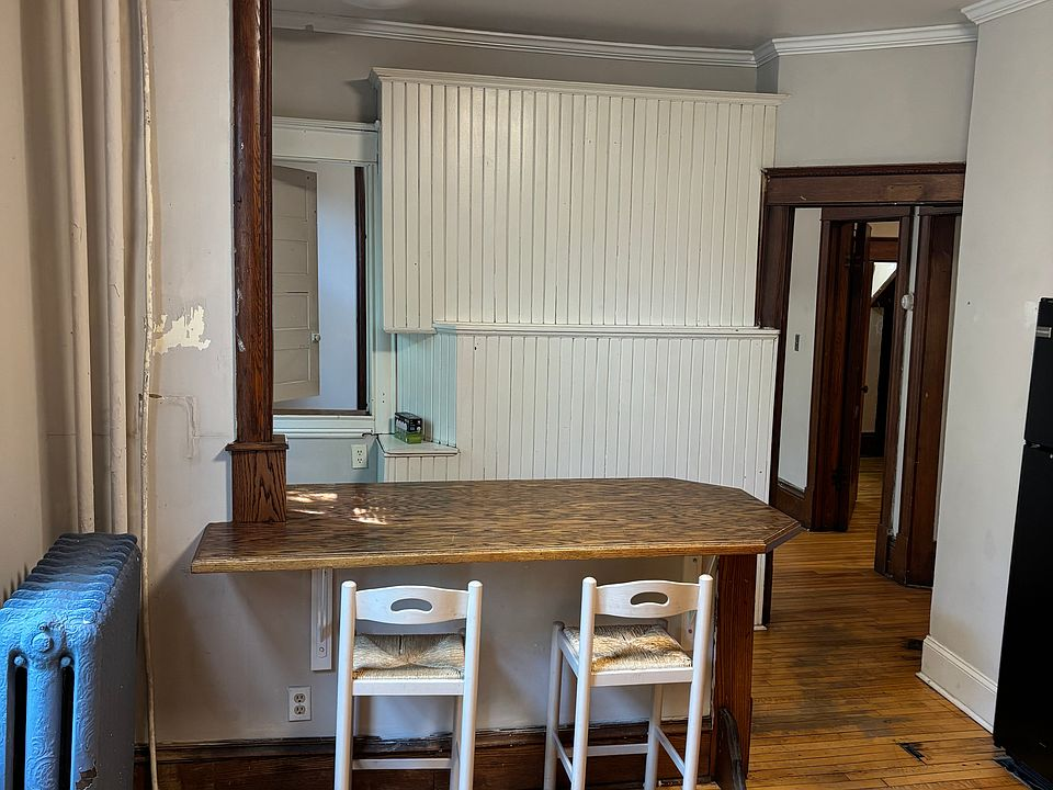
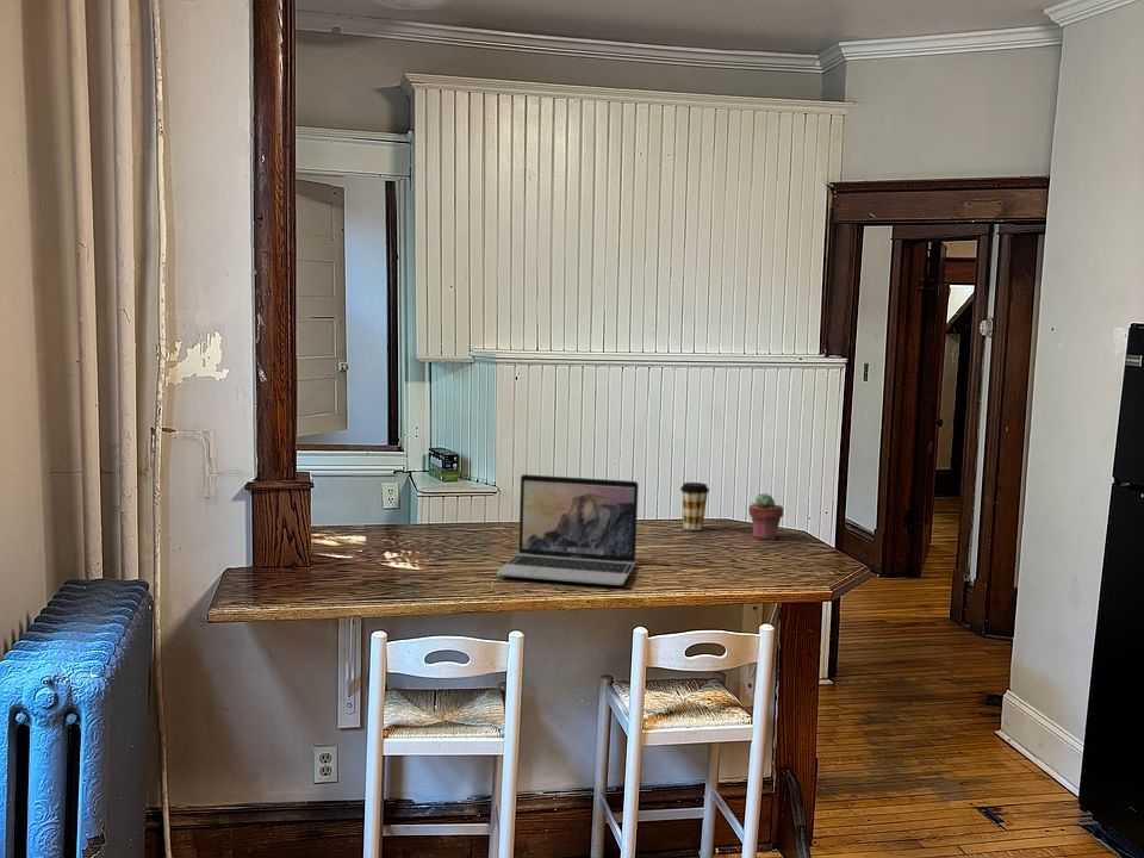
+ potted succulent (765, 515)
+ coffee cup (694, 505)
+ laptop (568, 528)
